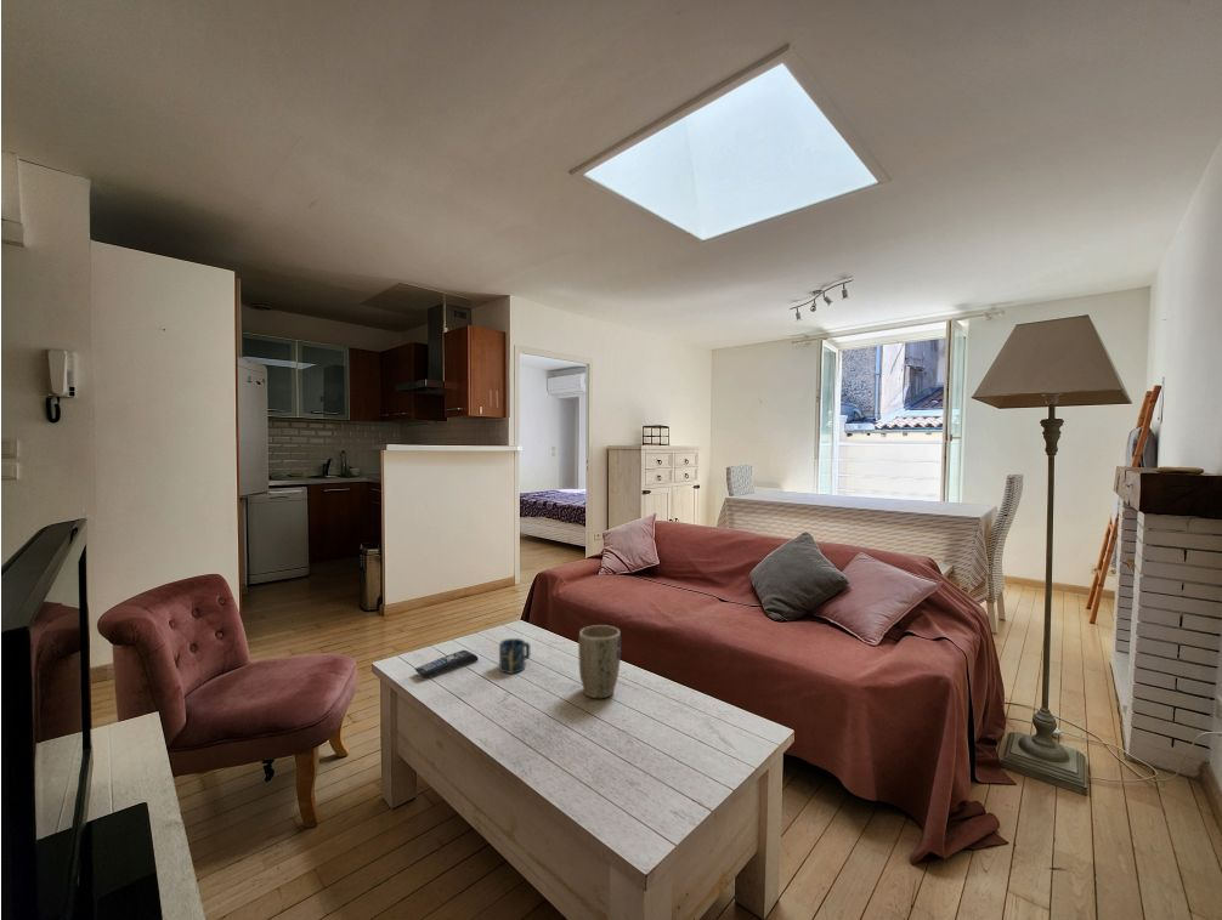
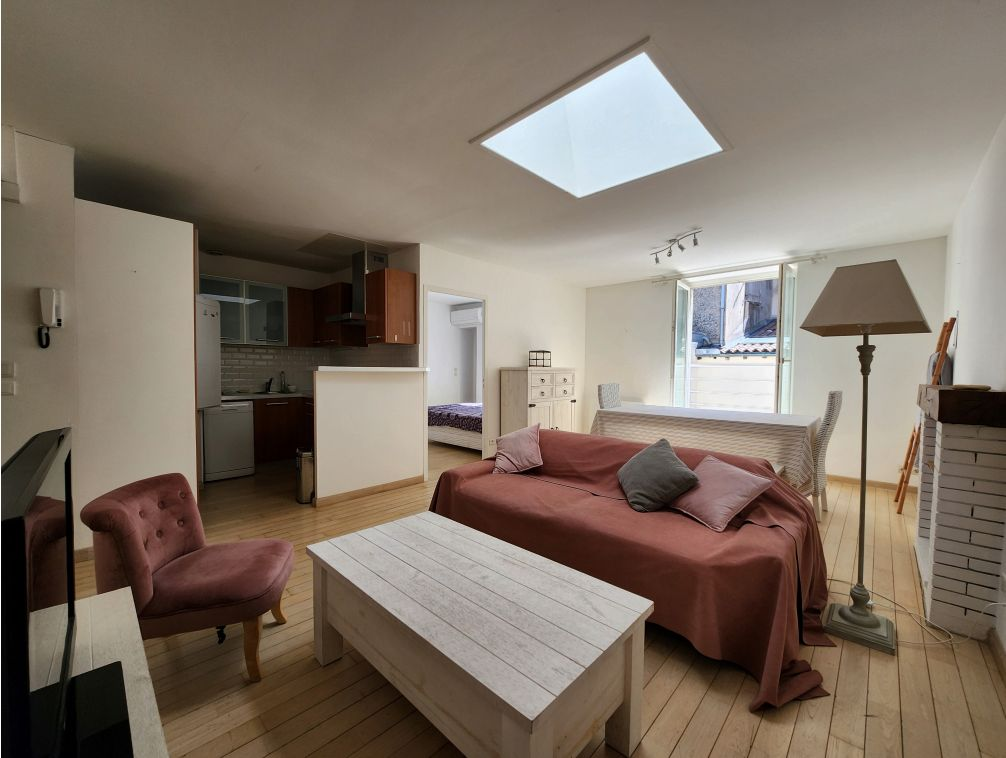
- remote control (447, 663)
- cup (515, 654)
- plant pot (599, 661)
